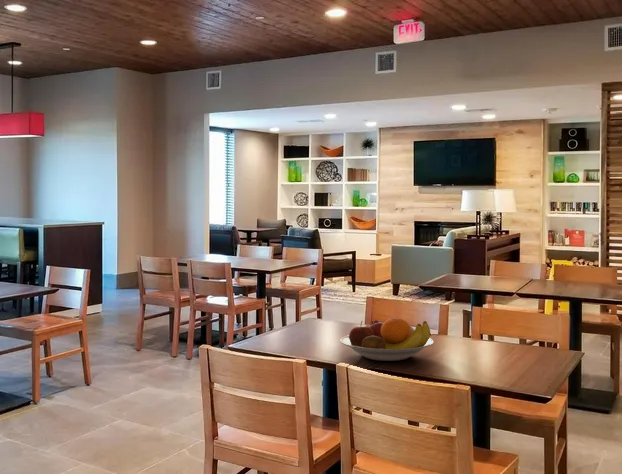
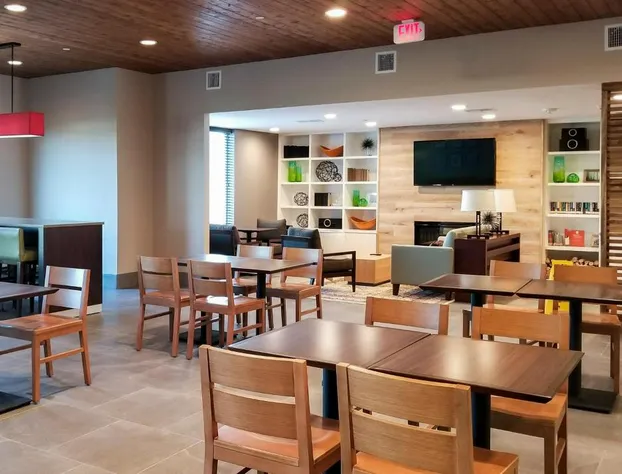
- fruit bowl (386, 336)
